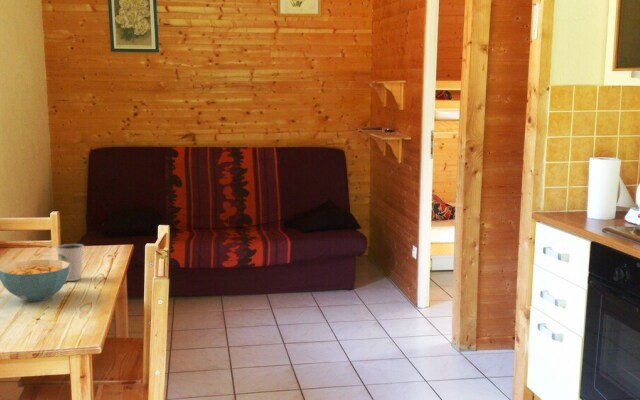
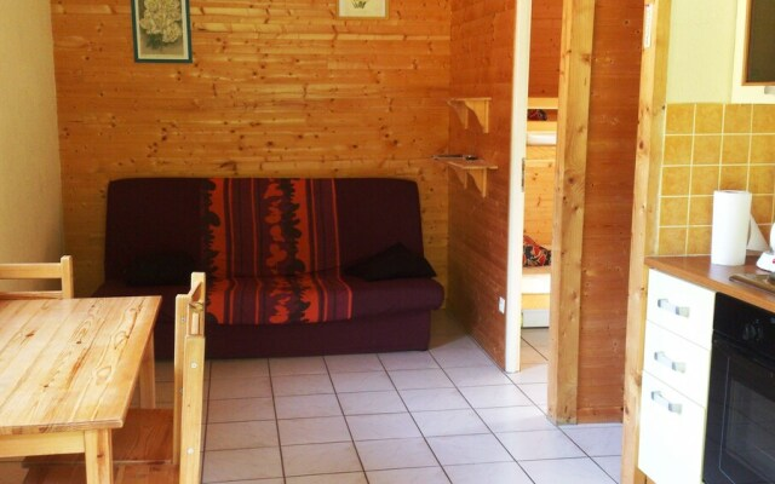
- dixie cup (70, 262)
- cereal bowl (35, 282)
